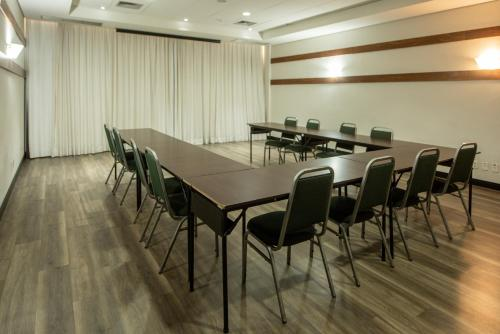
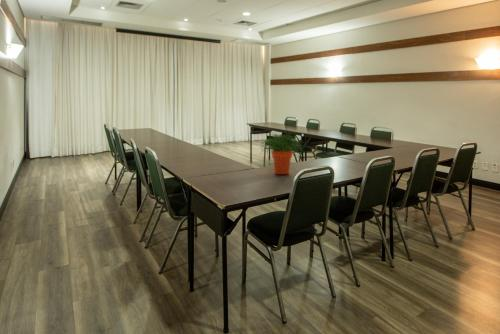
+ potted plant (281, 153)
